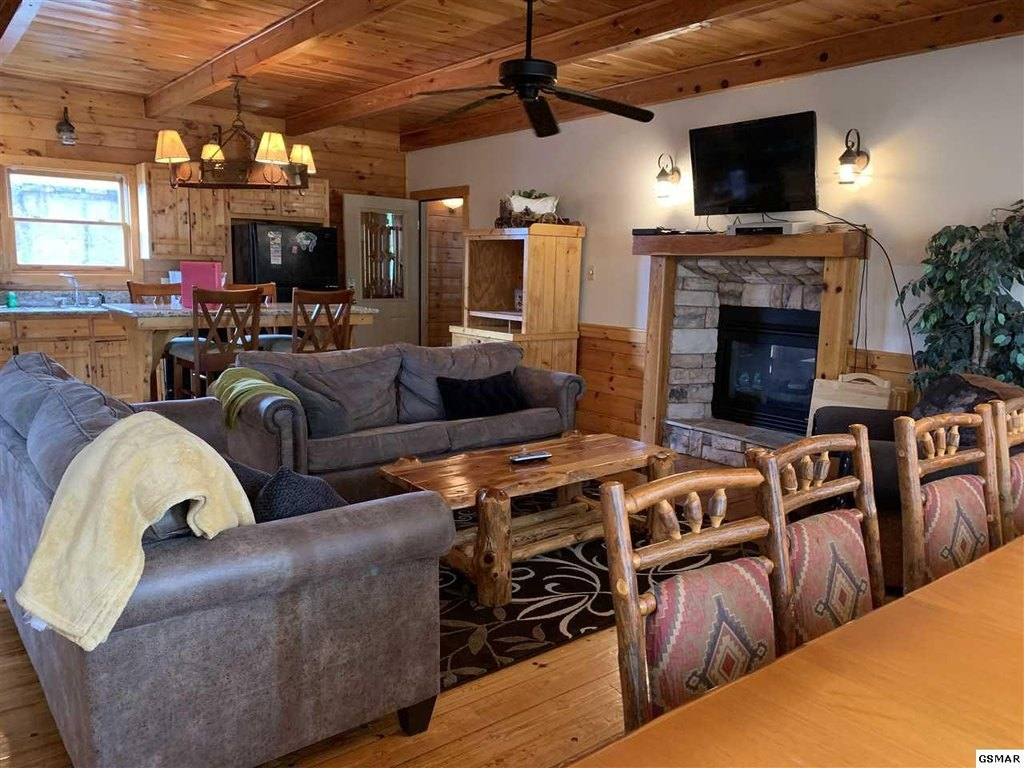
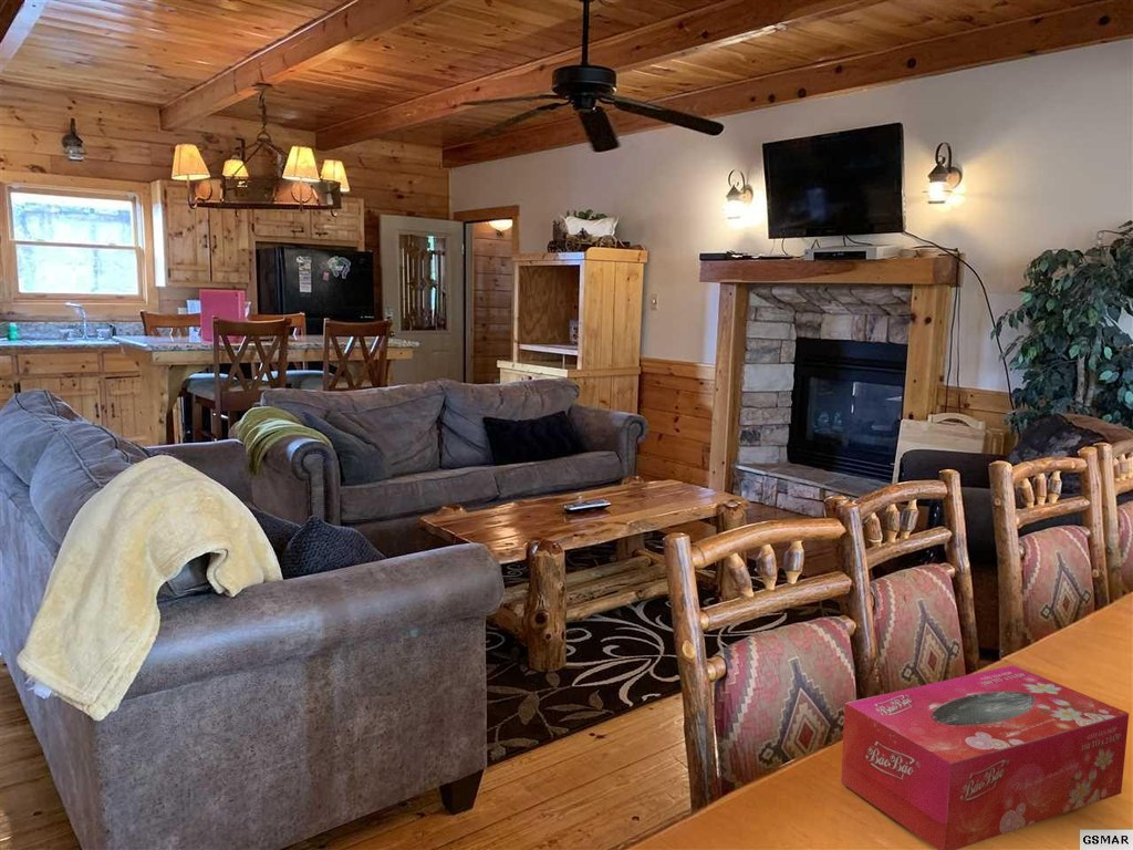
+ tissue box (983, 747)
